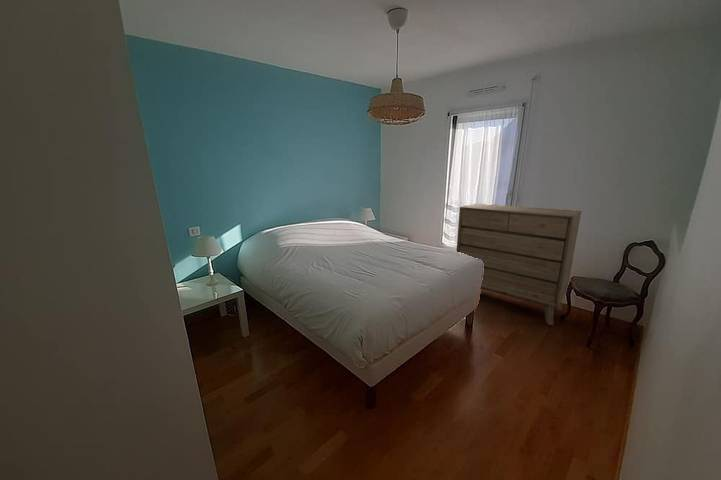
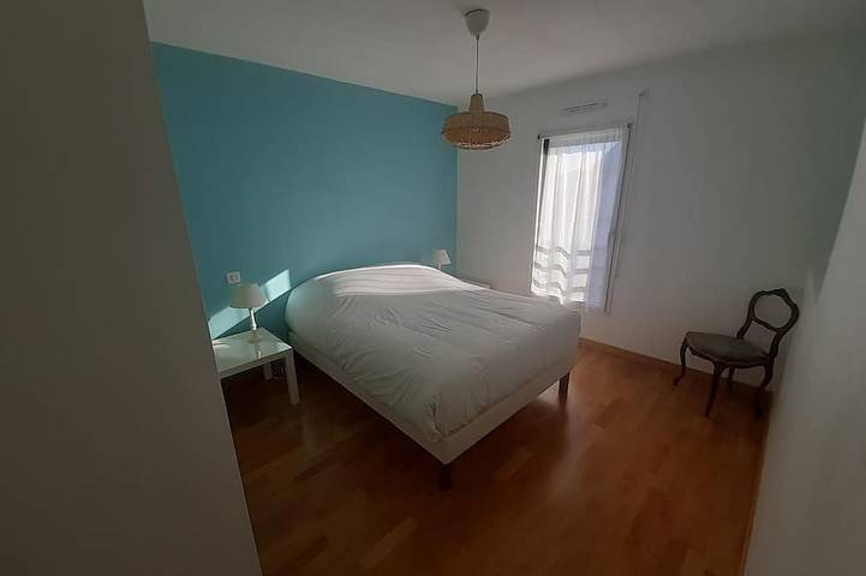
- dresser (510, 257)
